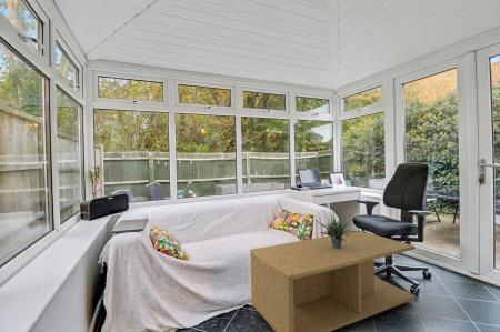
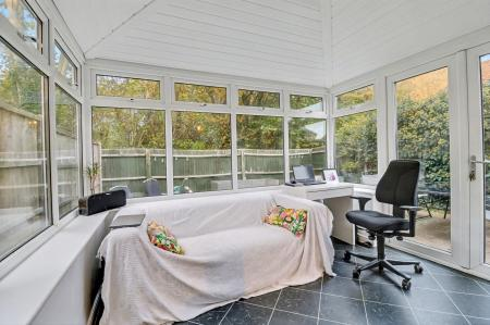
- potted plant (336, 227)
- coffee table (333, 276)
